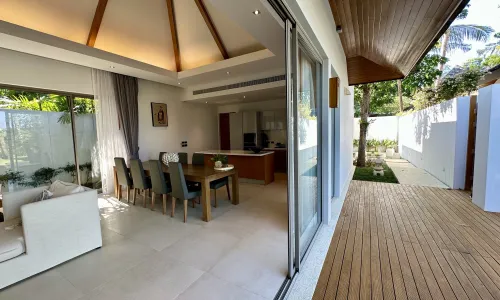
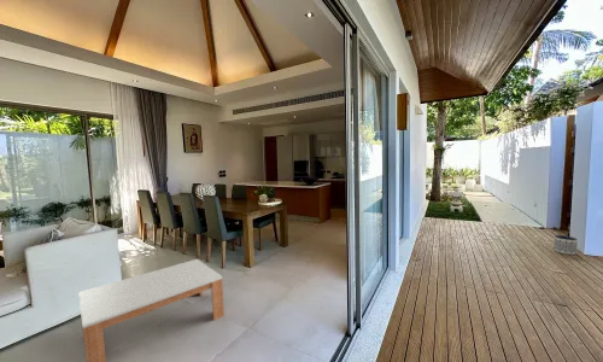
+ coffee table (156, 304)
+ planter (564, 244)
